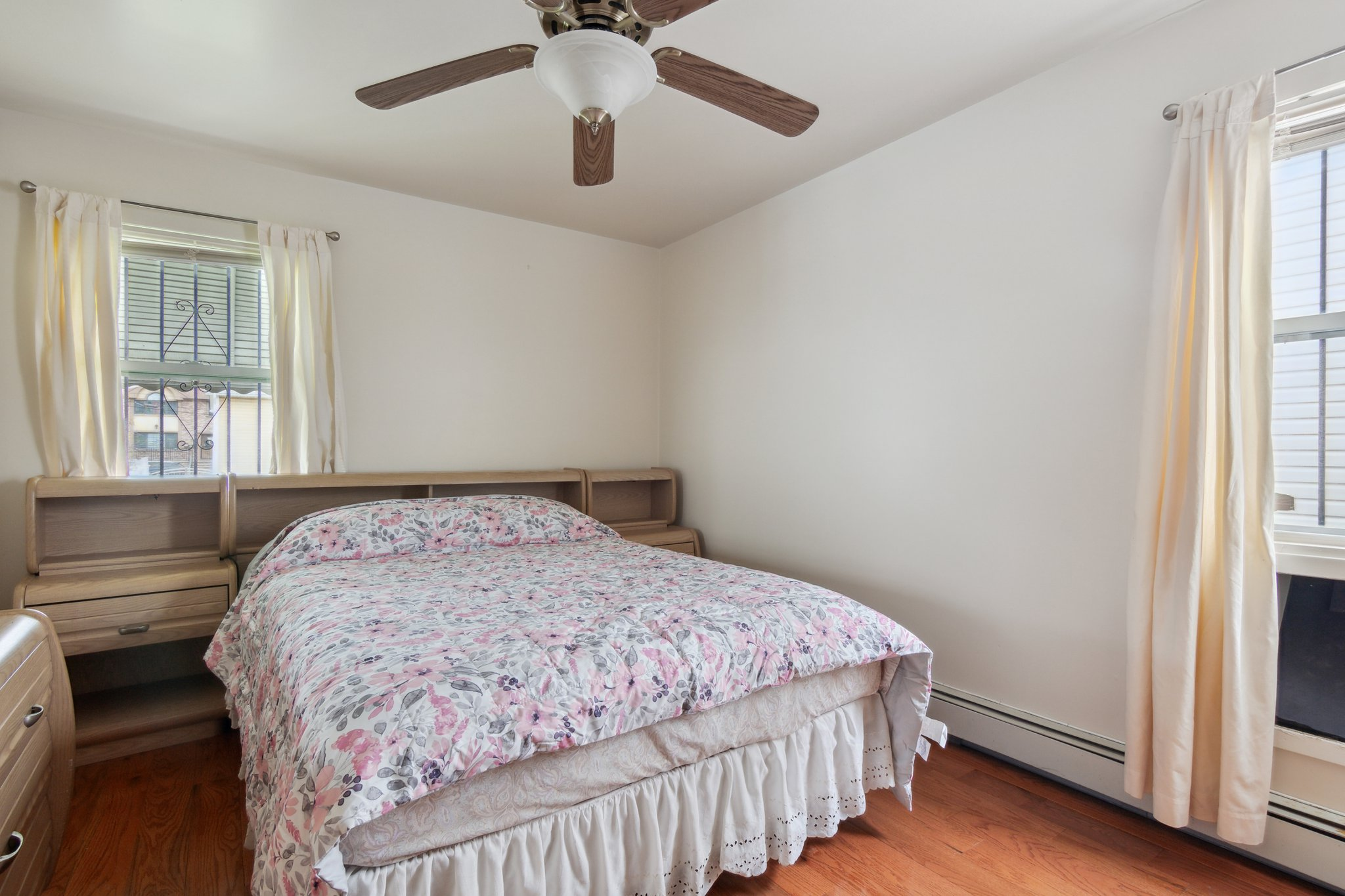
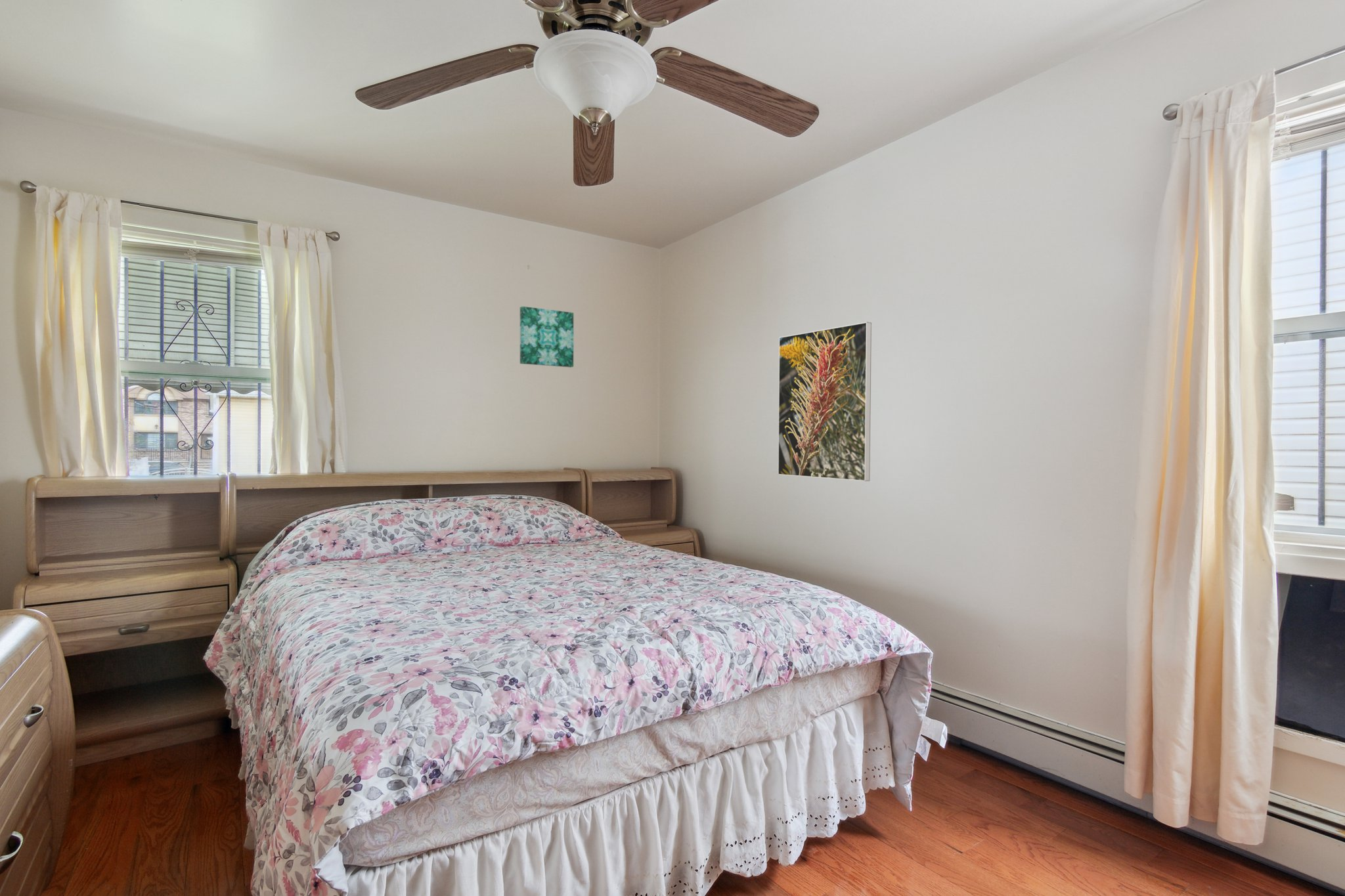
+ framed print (821, 404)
+ wall art (547, 337)
